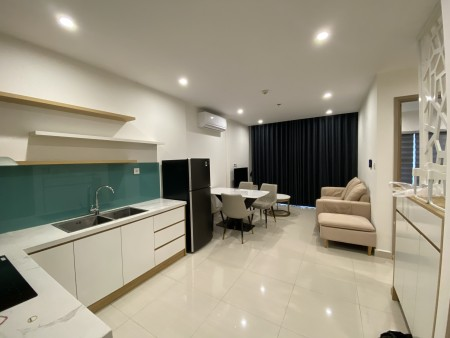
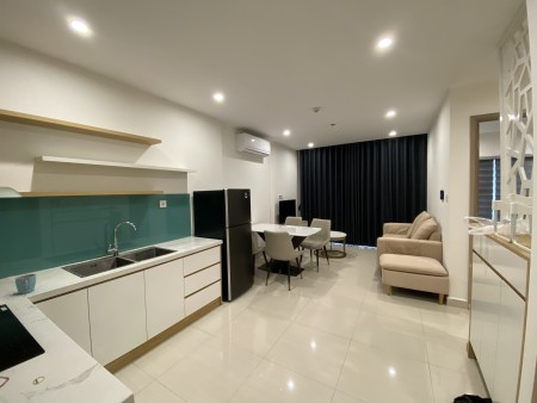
+ mug (26, 284)
